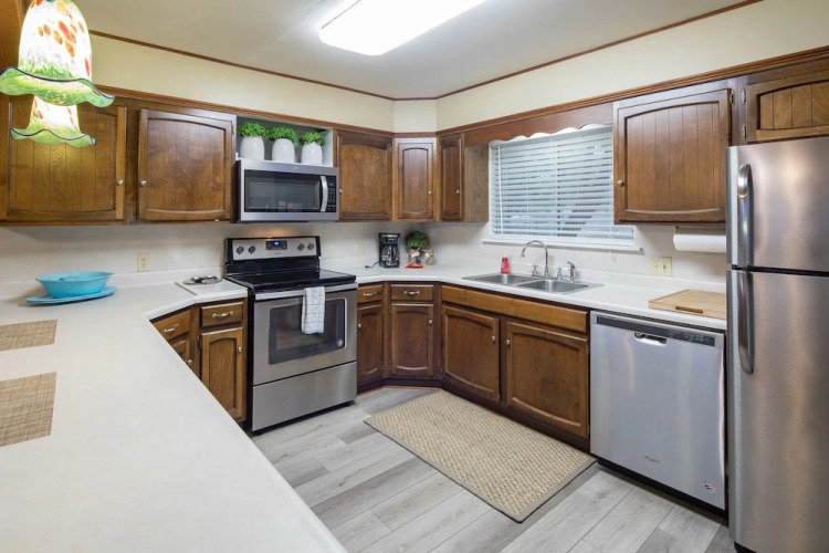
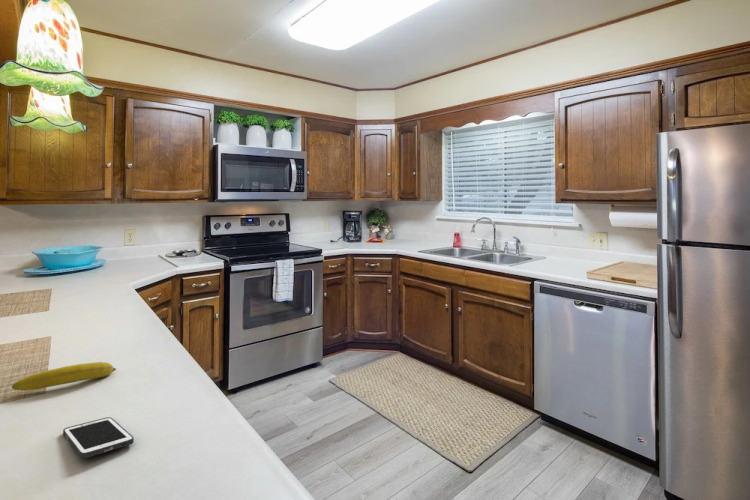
+ cell phone (97, 436)
+ fruit (70, 373)
